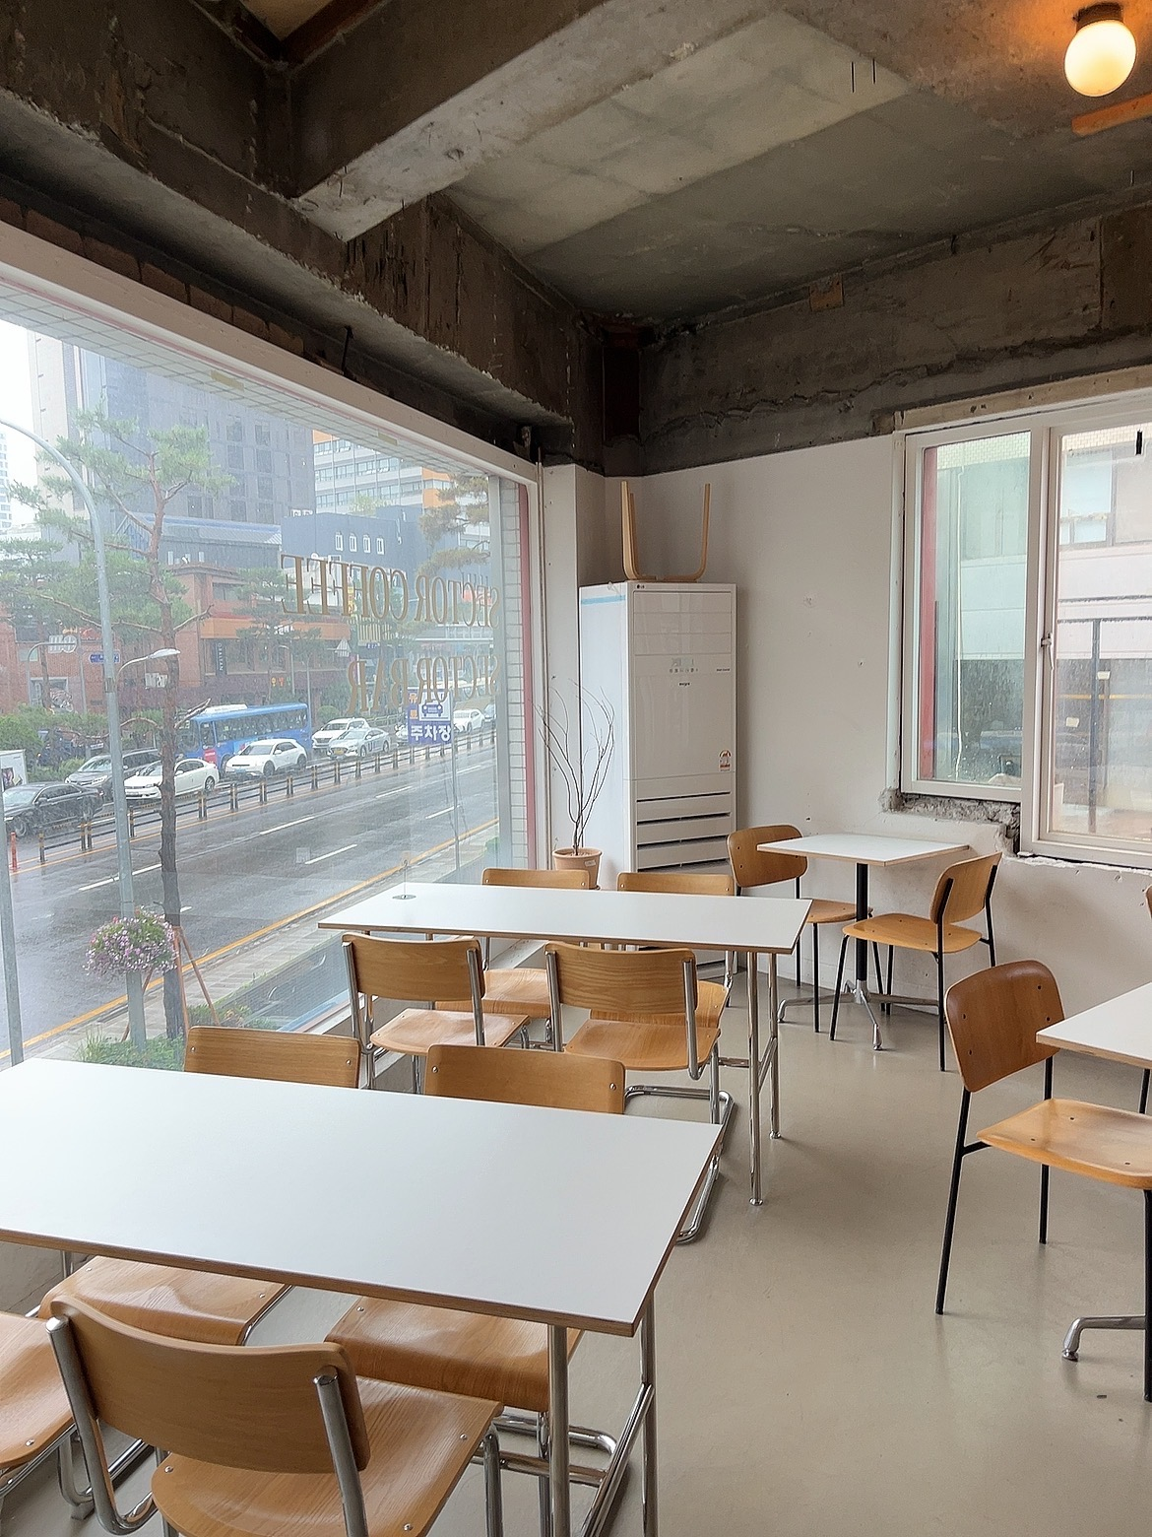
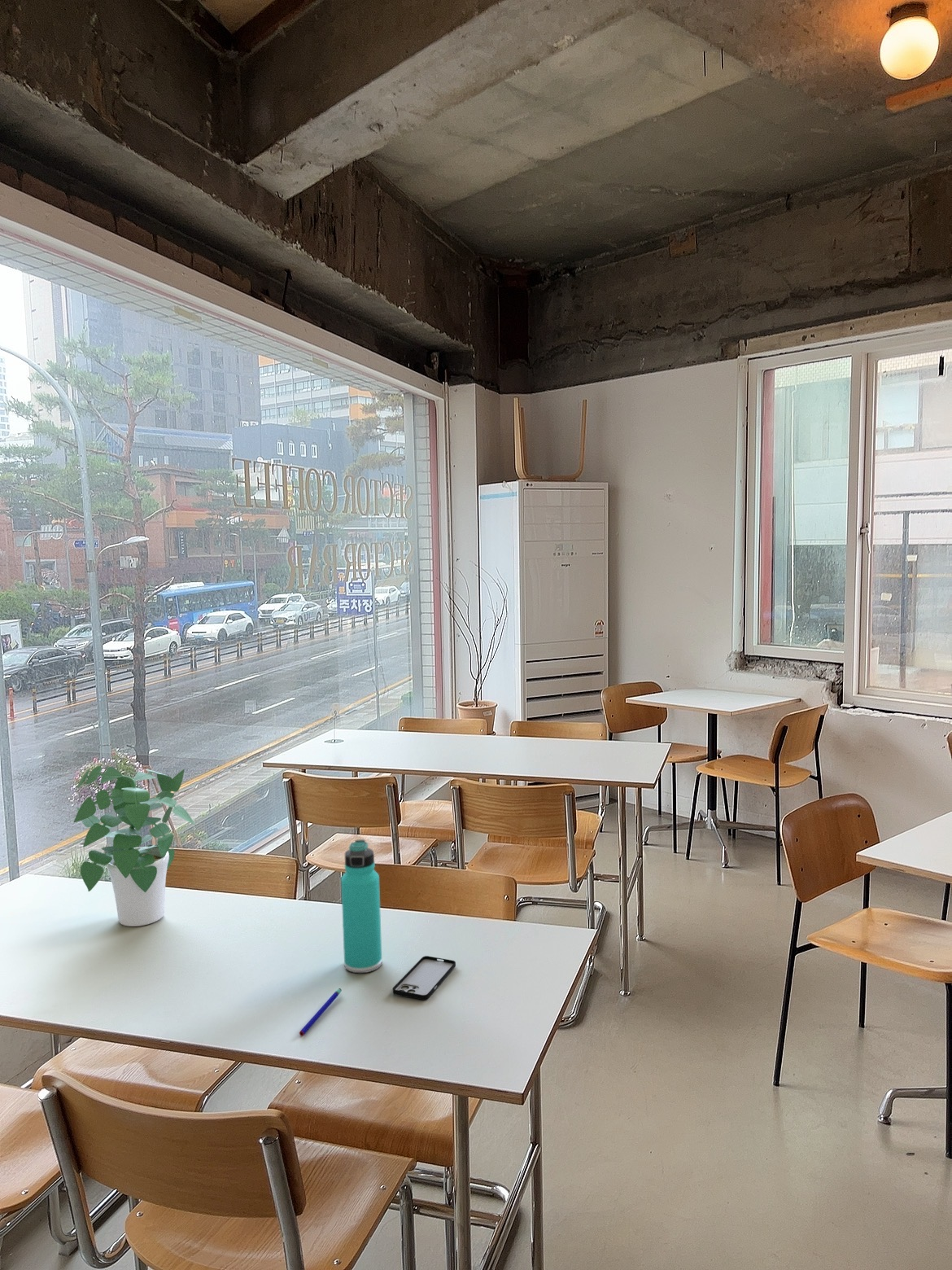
+ thermos bottle (360, 903)
+ pen (321, 1010)
+ smartphone (425, 976)
+ potted plant (130, 843)
